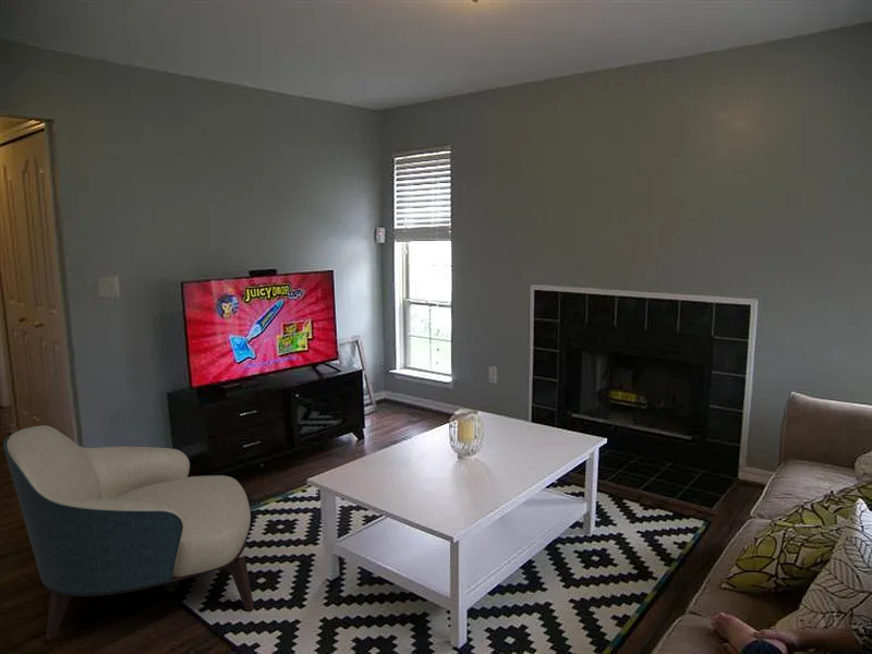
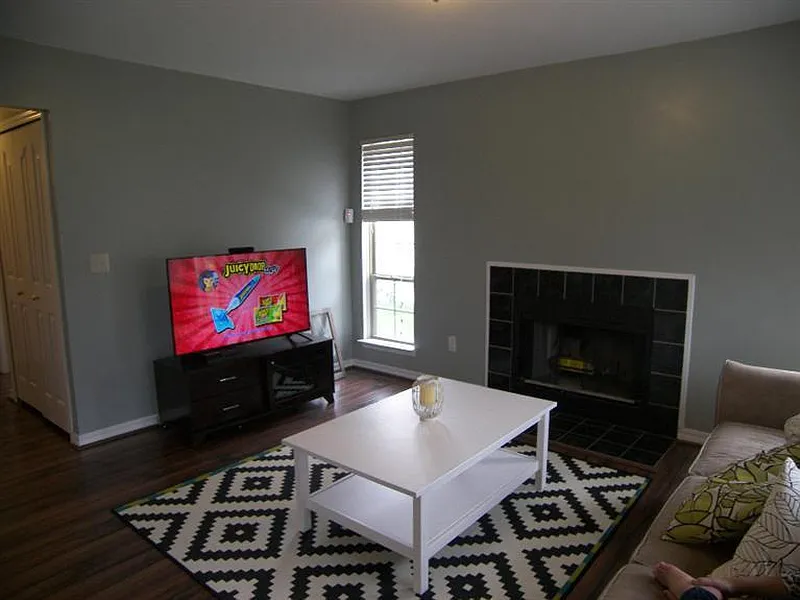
- armchair (138, 509)
